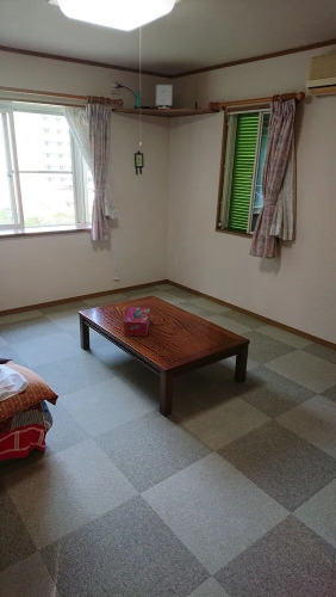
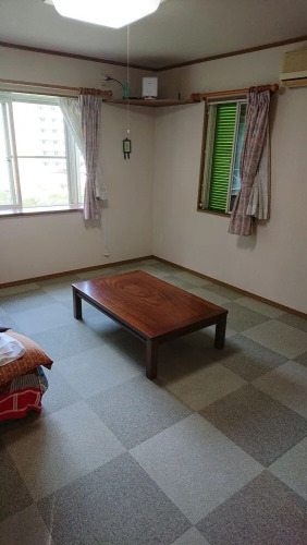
- tissue box (137, 320)
